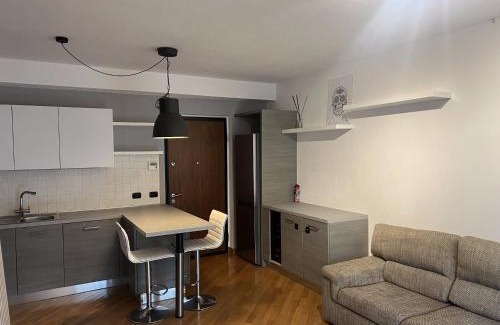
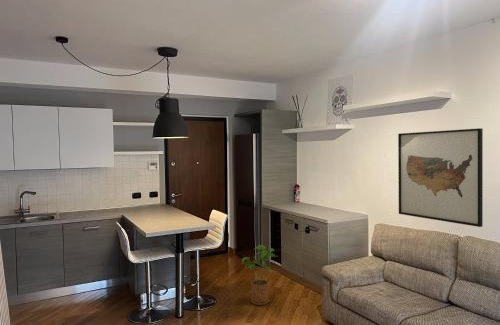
+ house plant (258, 274)
+ wall art (436, 175)
